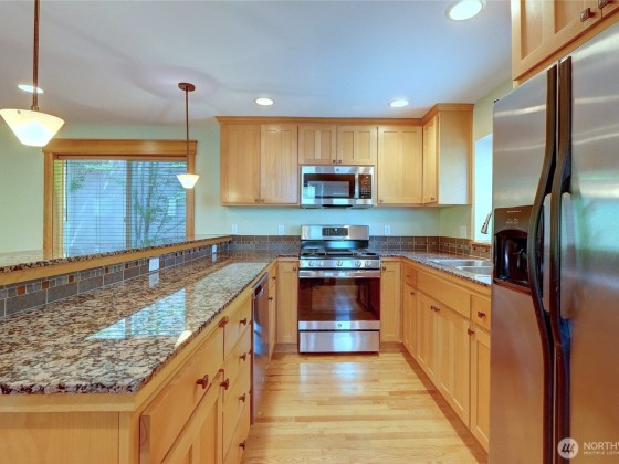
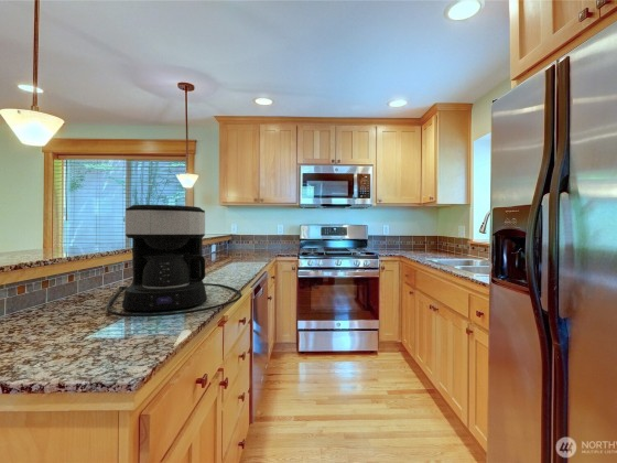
+ coffee maker (176, 252)
